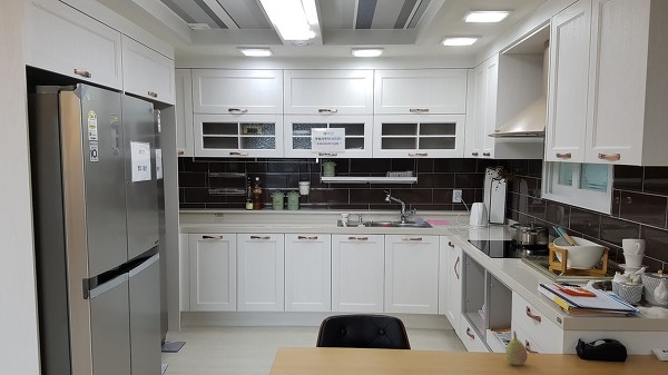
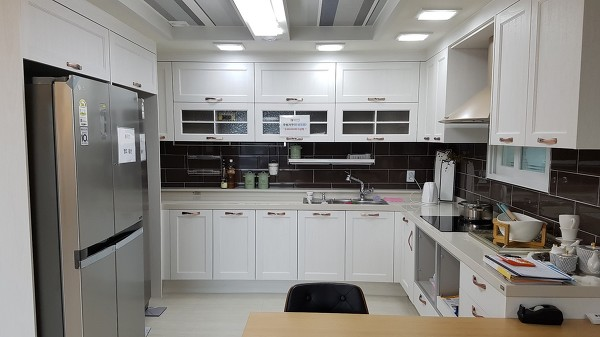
- fruit (517, 347)
